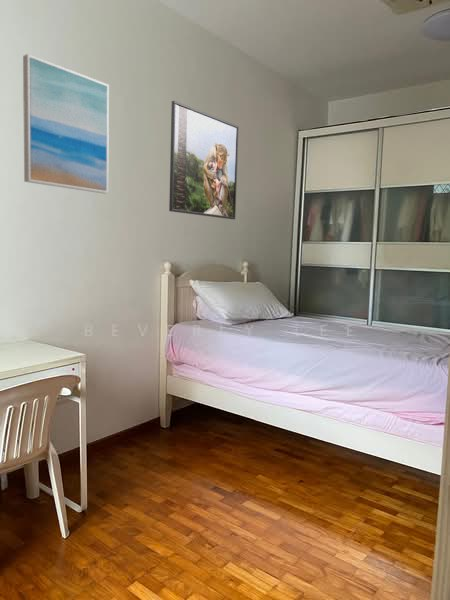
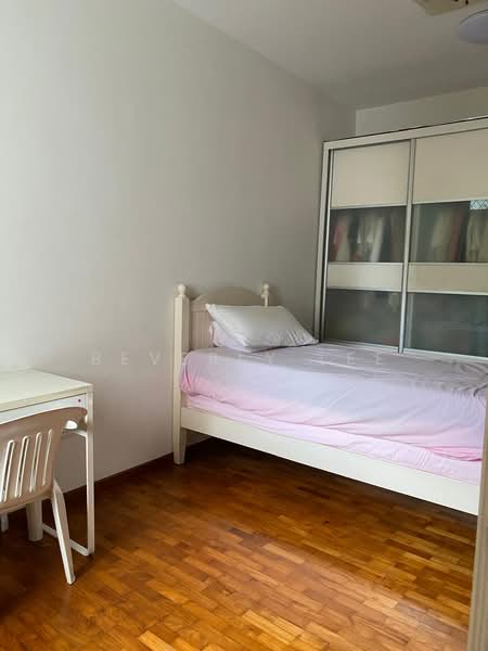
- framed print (206, 165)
- wall art (69, 130)
